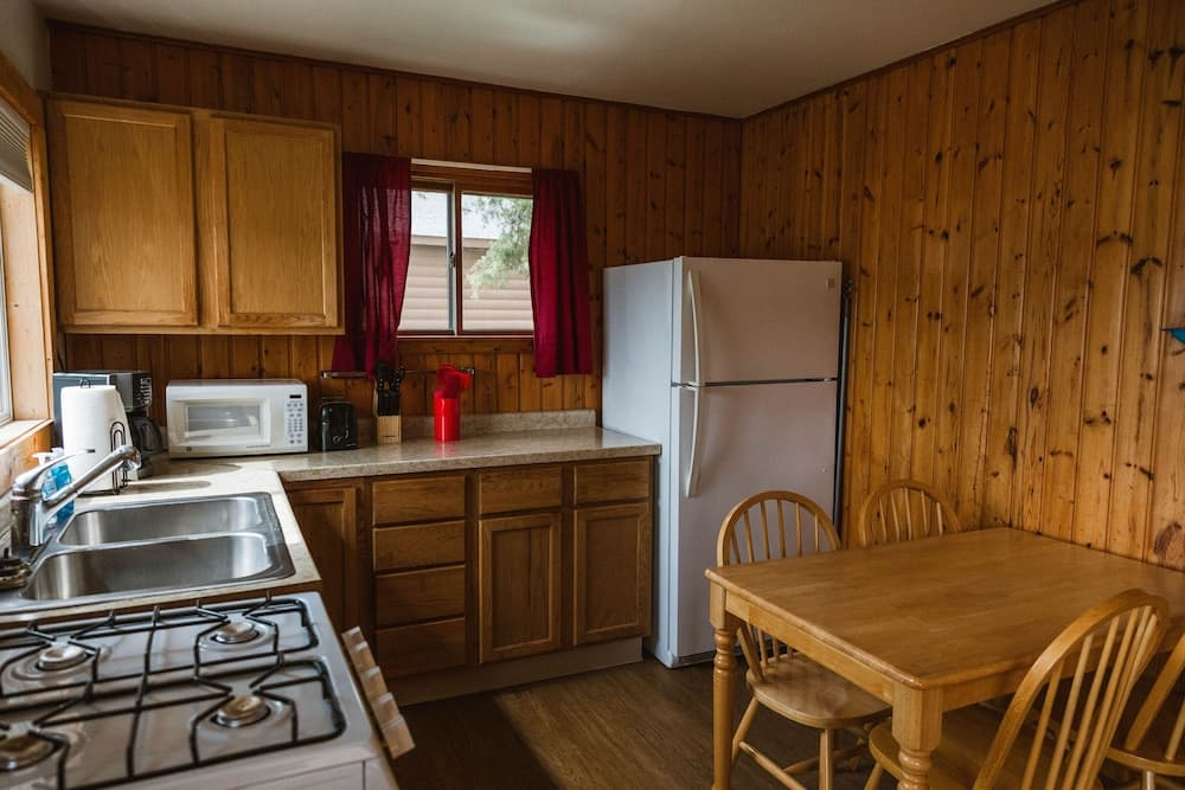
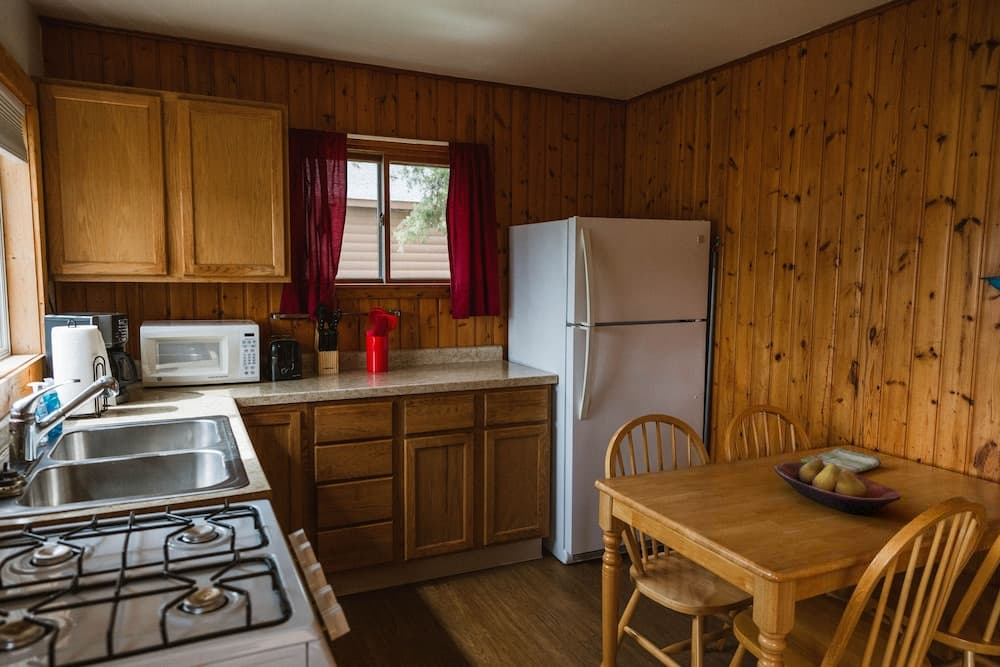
+ dish towel (840, 461)
+ fruit bowl (833, 481)
